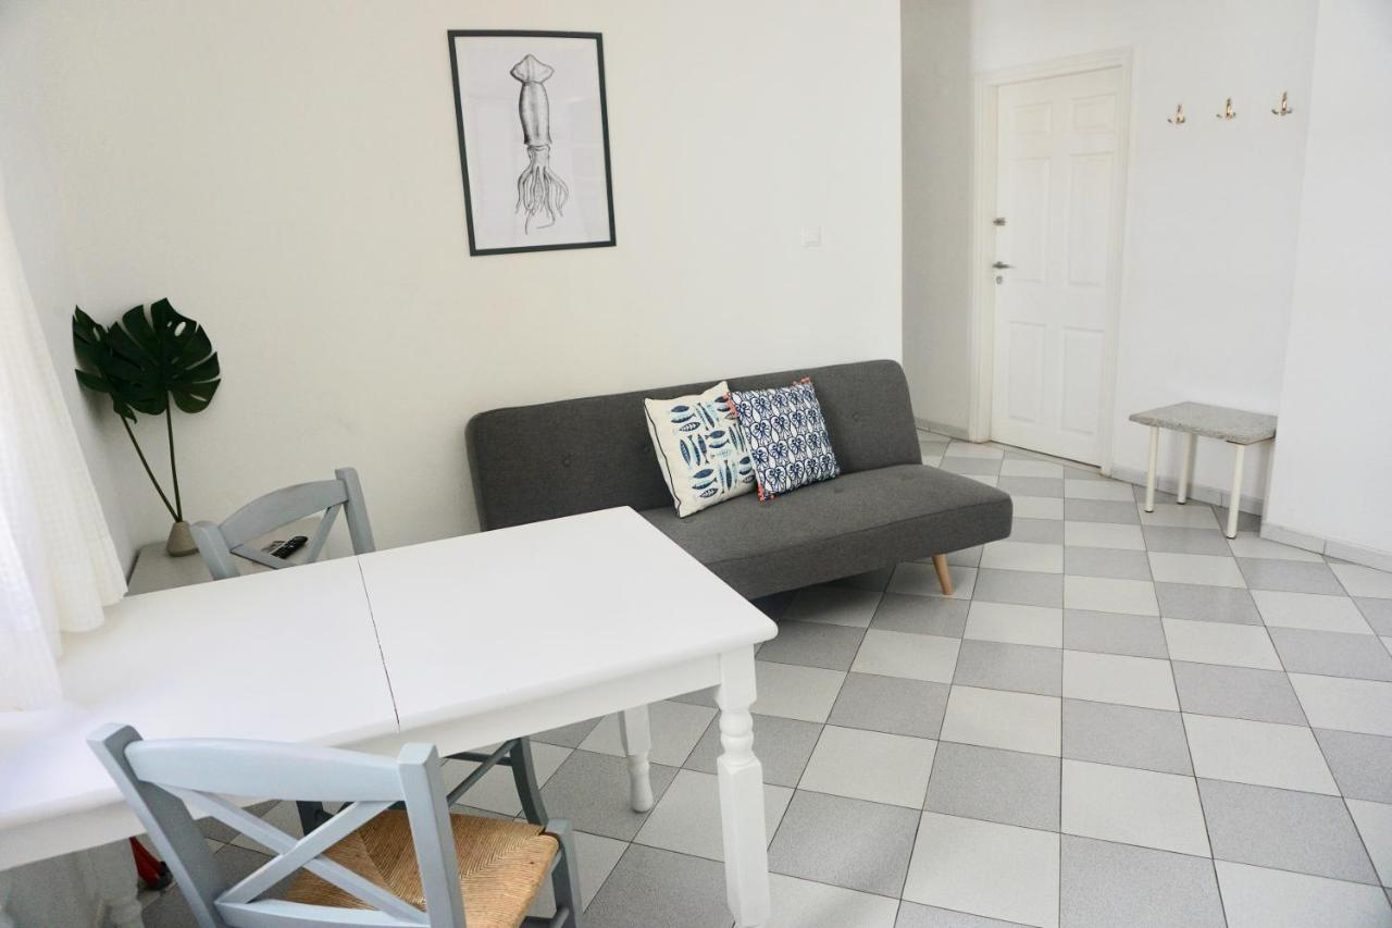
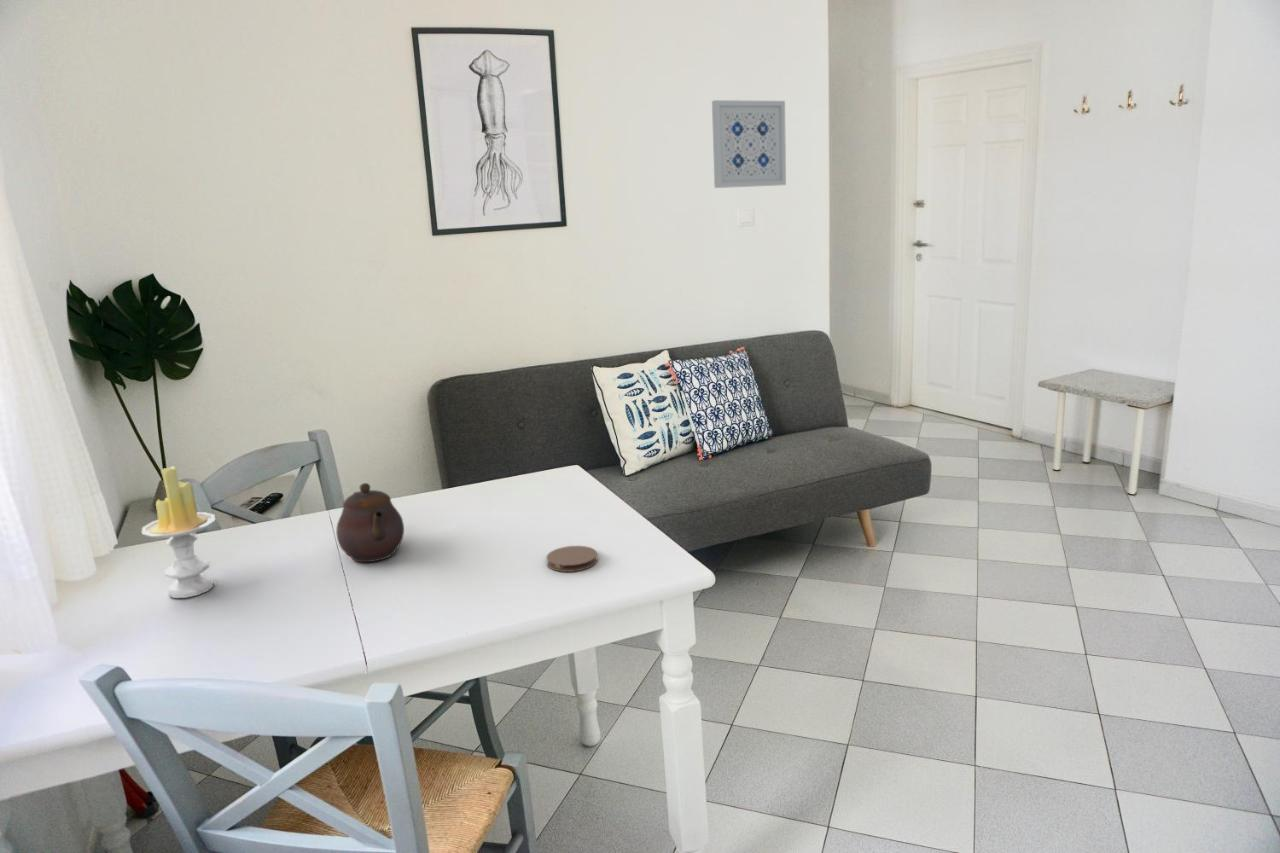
+ wall art (749, 144)
+ coaster (572, 558)
+ candle (179, 528)
+ teapot (368, 518)
